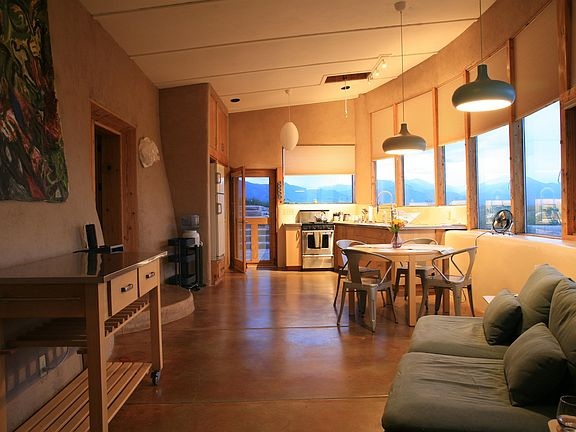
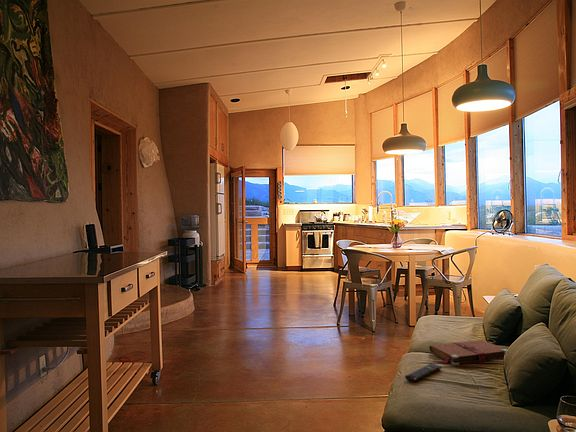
+ remote control (423, 372)
+ book (465, 350)
